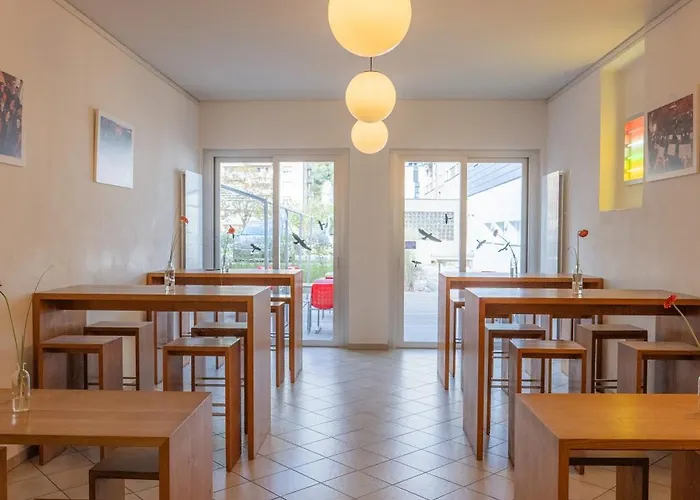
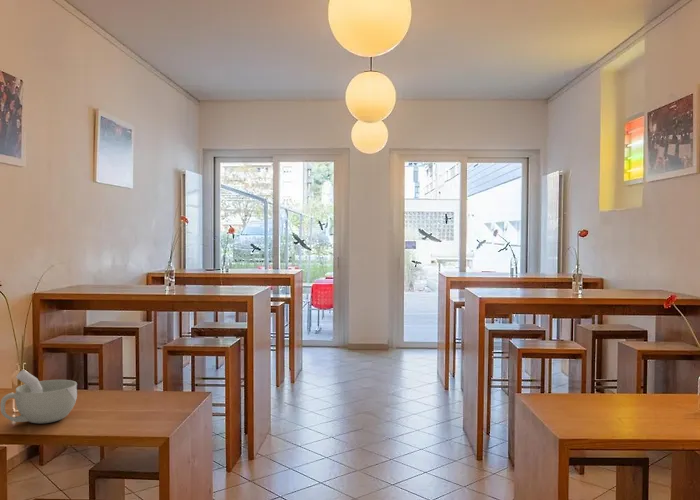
+ cup (39, 393)
